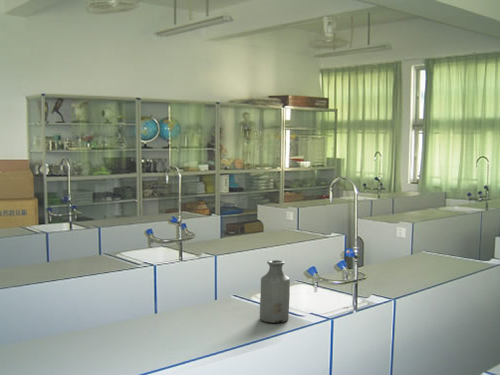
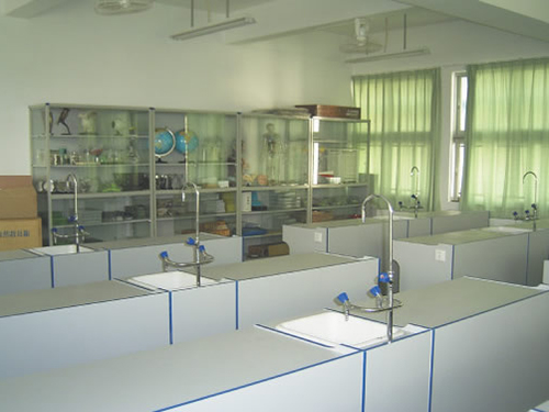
- bottle (274, 290)
